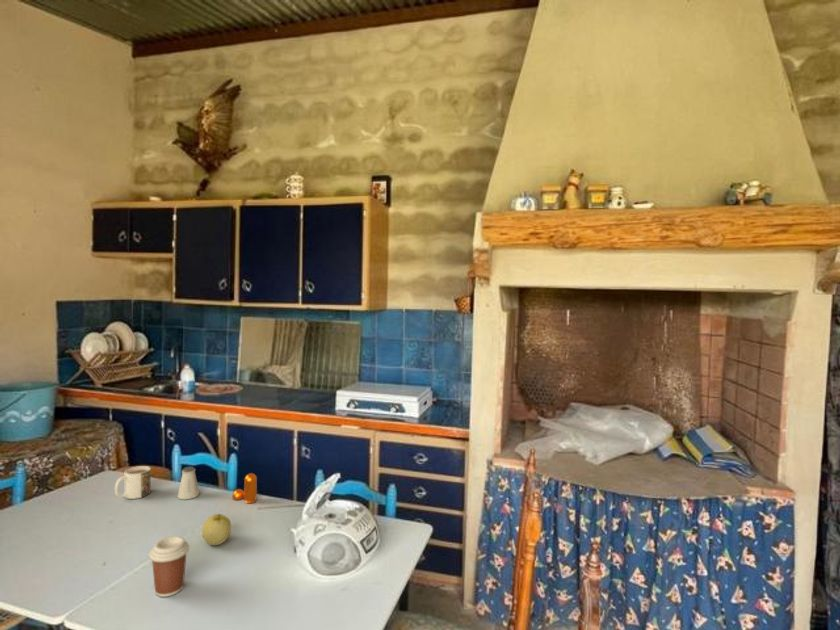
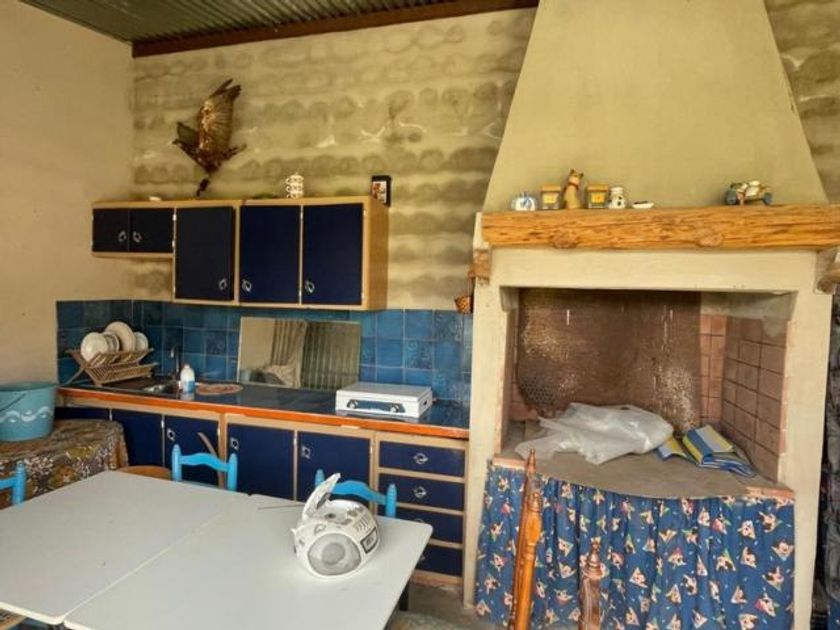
- saltshaker (188, 481)
- mug (132, 483)
- coffee cup (169, 565)
- pepper shaker (244, 485)
- apple (216, 529)
